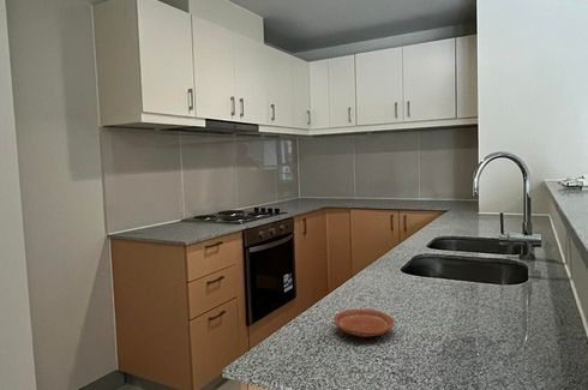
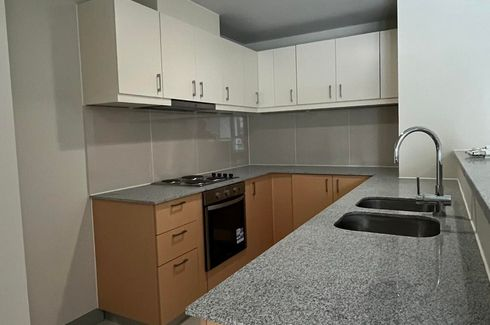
- plate (364, 325)
